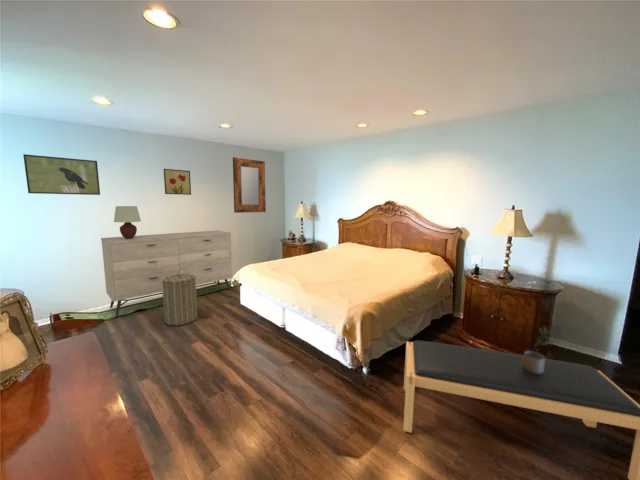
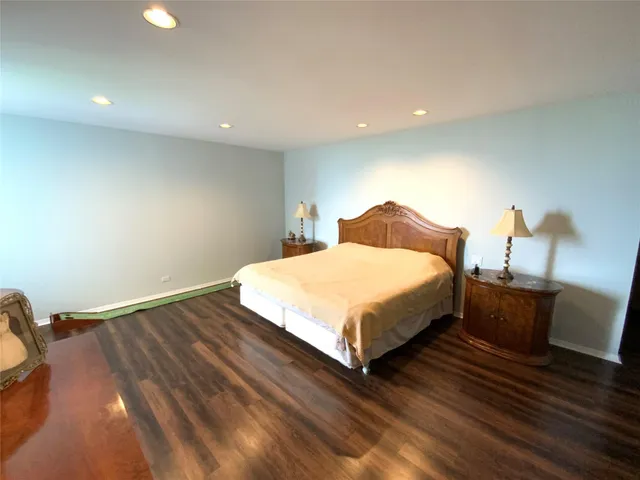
- bench (502, 397)
- home mirror (250, 186)
- table lamp (127, 222)
- laundry hamper (180, 295)
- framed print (64, 176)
- wall art (177, 182)
- dresser (174, 267)
- potted plant (538, 350)
